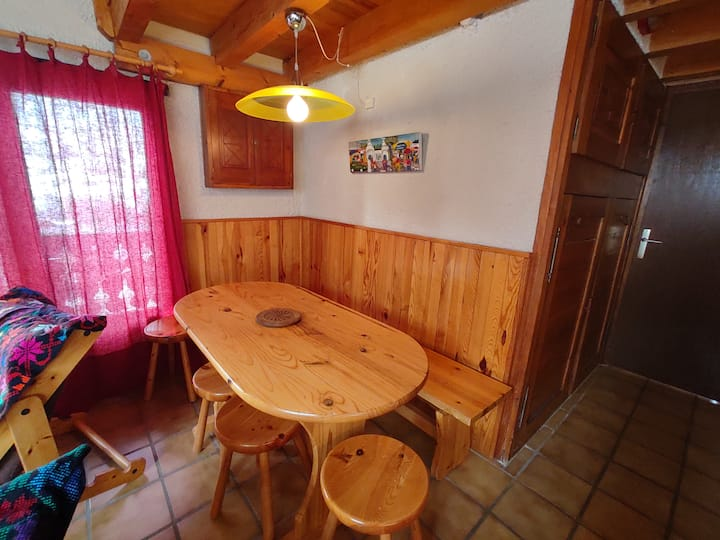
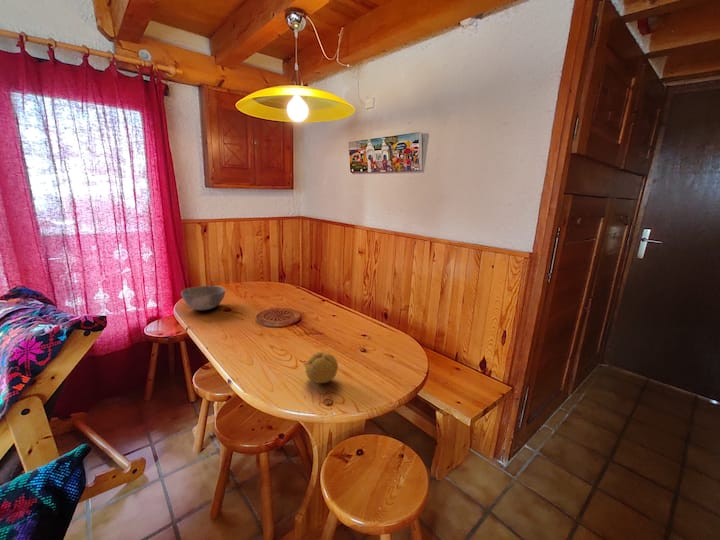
+ bowl (204, 299)
+ fruit (321, 368)
